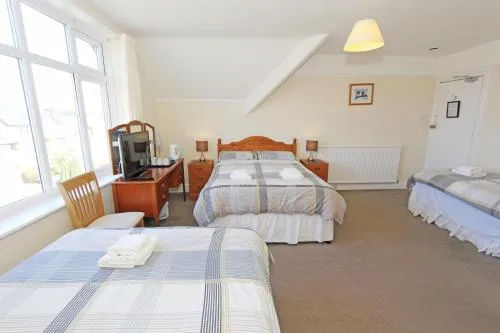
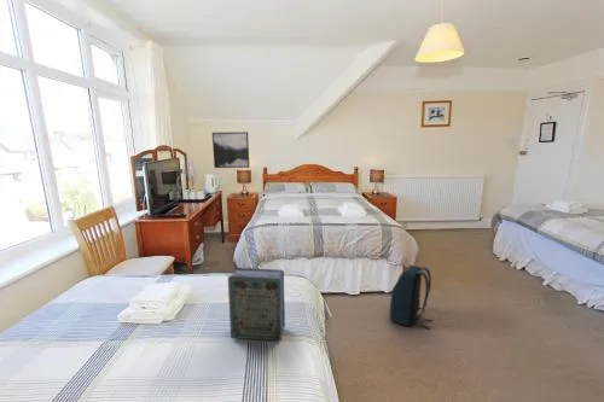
+ backpack (412, 292)
+ book (257, 303)
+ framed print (231, 150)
